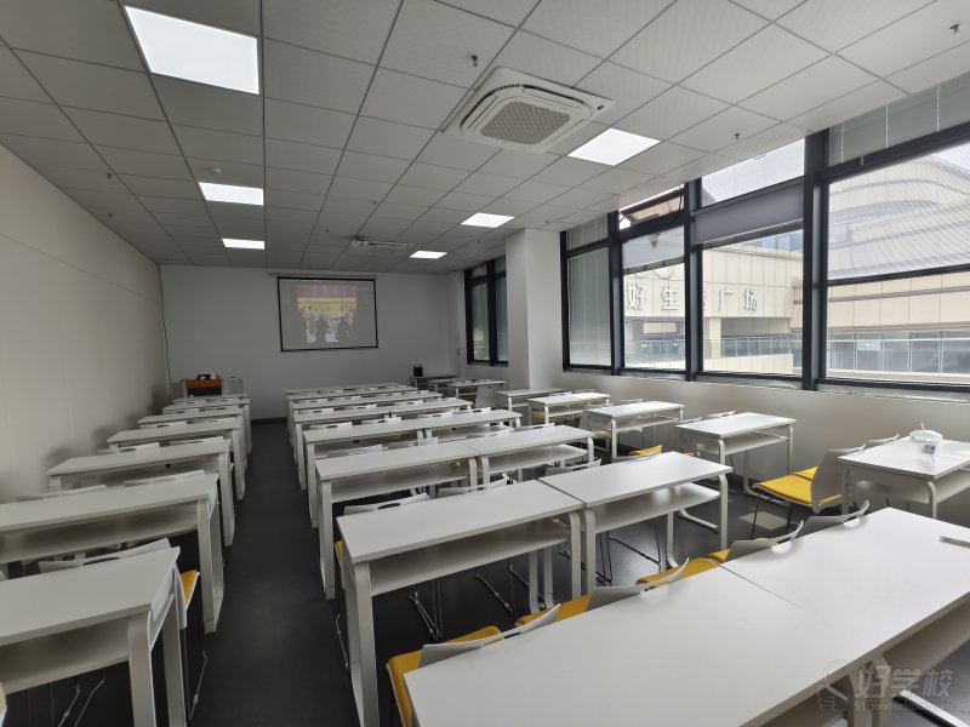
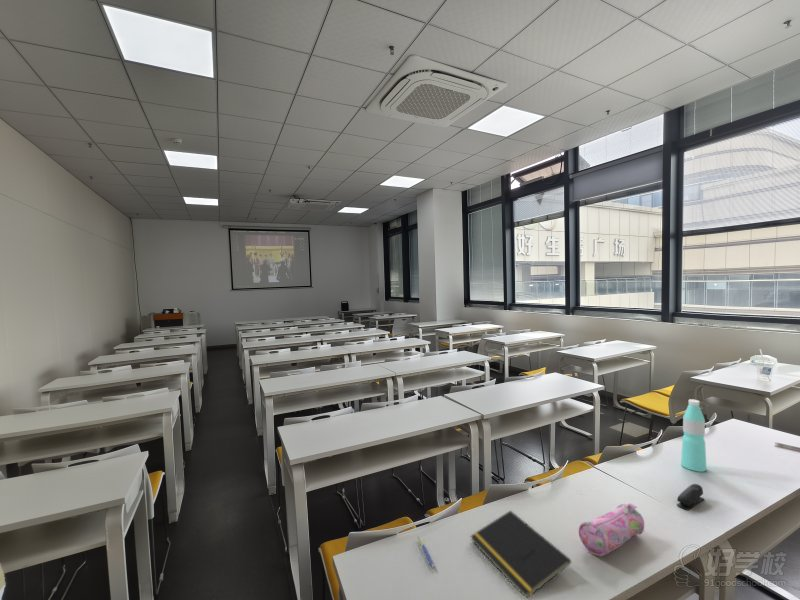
+ pencil case (612, 527)
+ water bottle (693, 433)
+ pen (425, 550)
+ notepad (517, 548)
+ stapler (690, 495)
